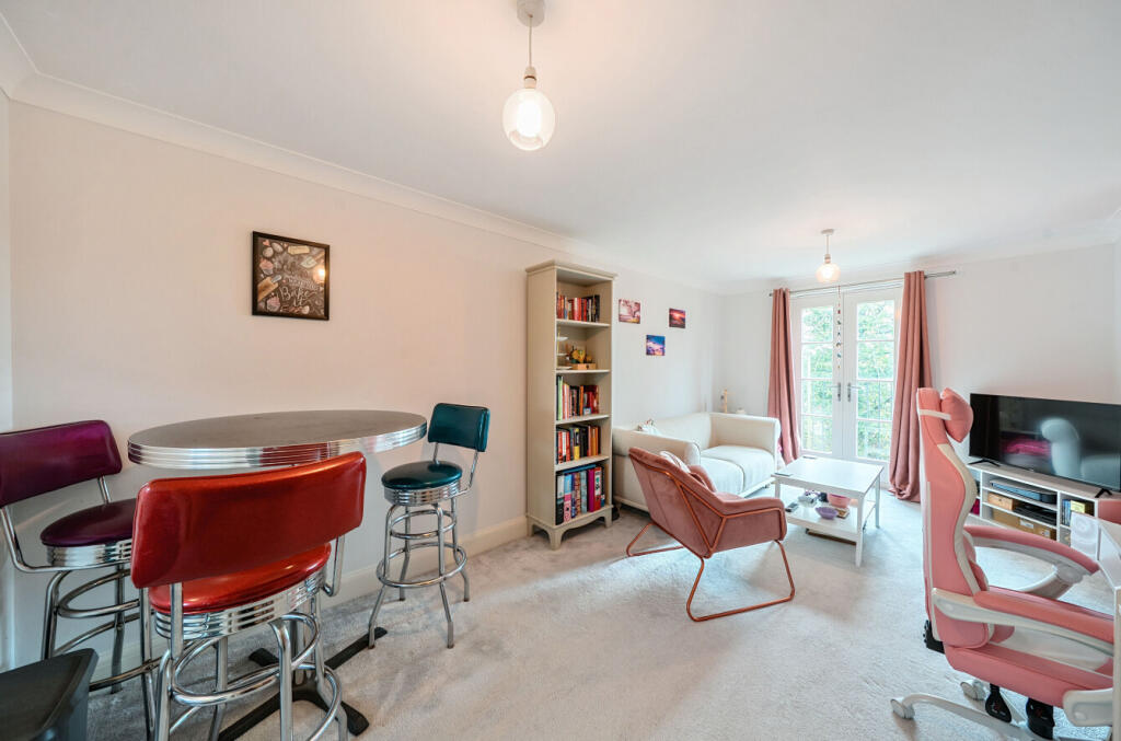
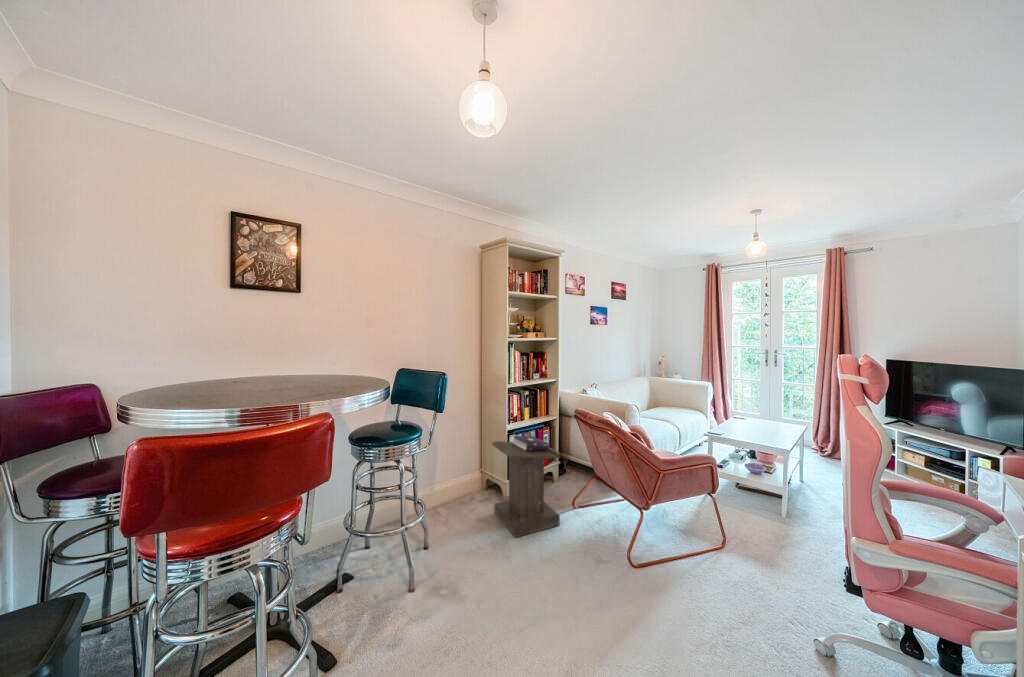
+ lectern (525, 478)
